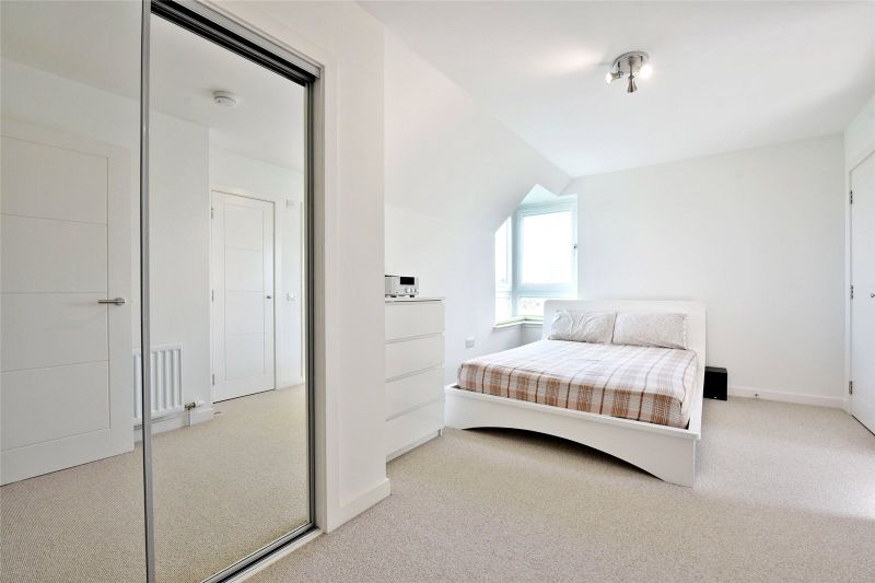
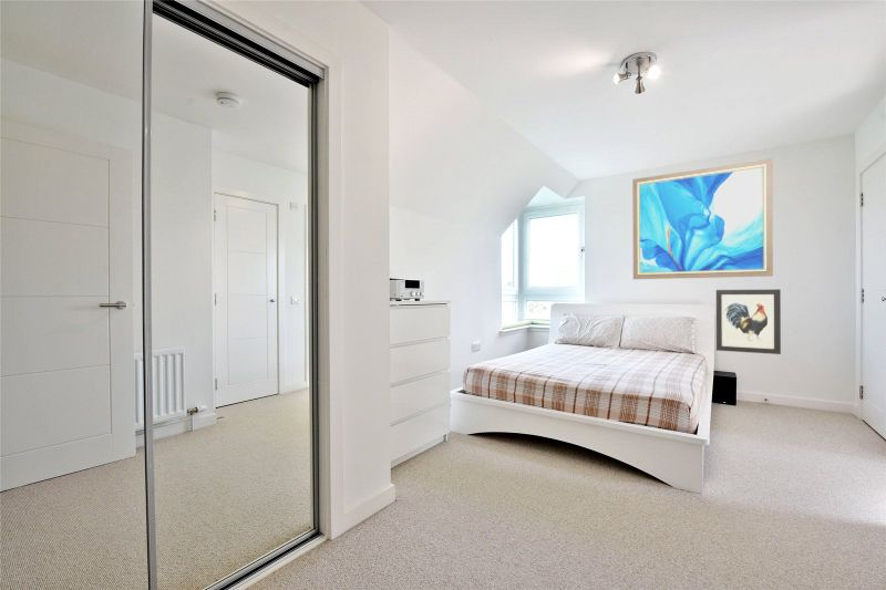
+ wall art (746, 320)
+ wall art (697, 224)
